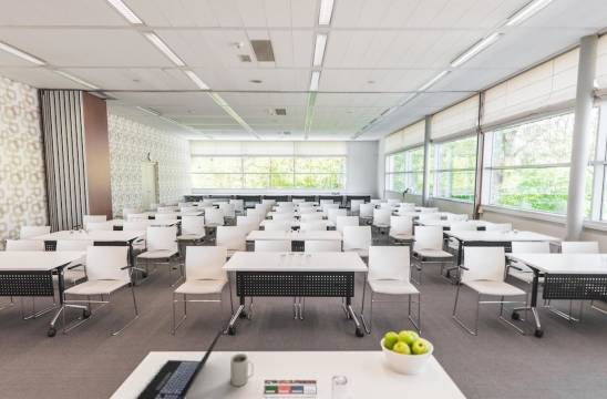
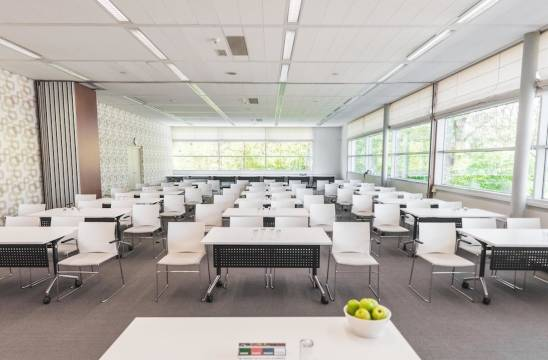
- laptop (181, 365)
- mug (241, 369)
